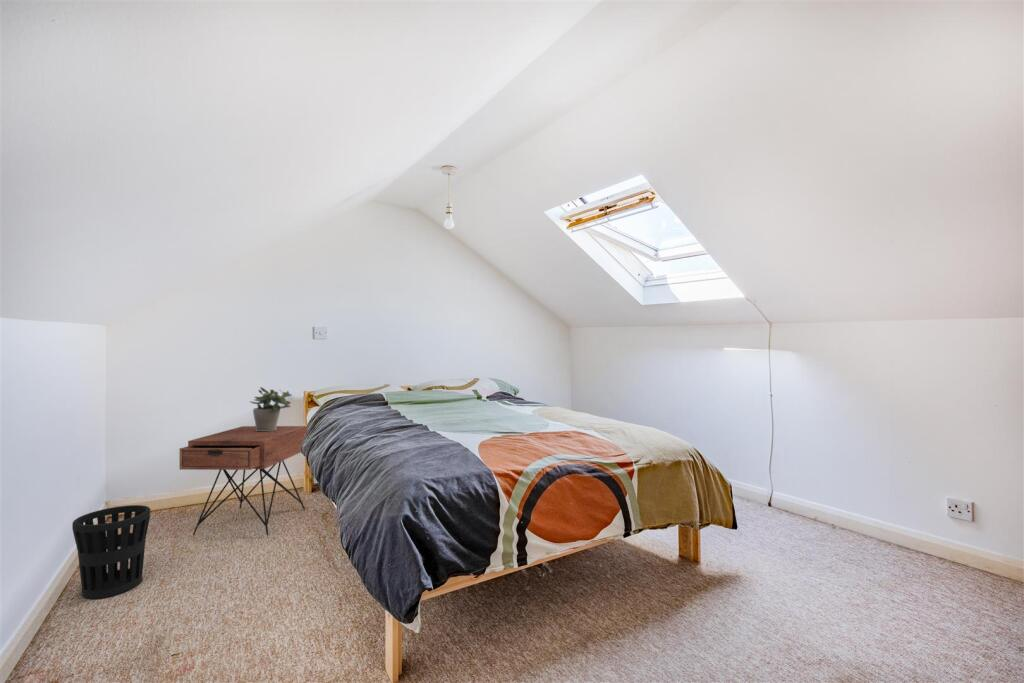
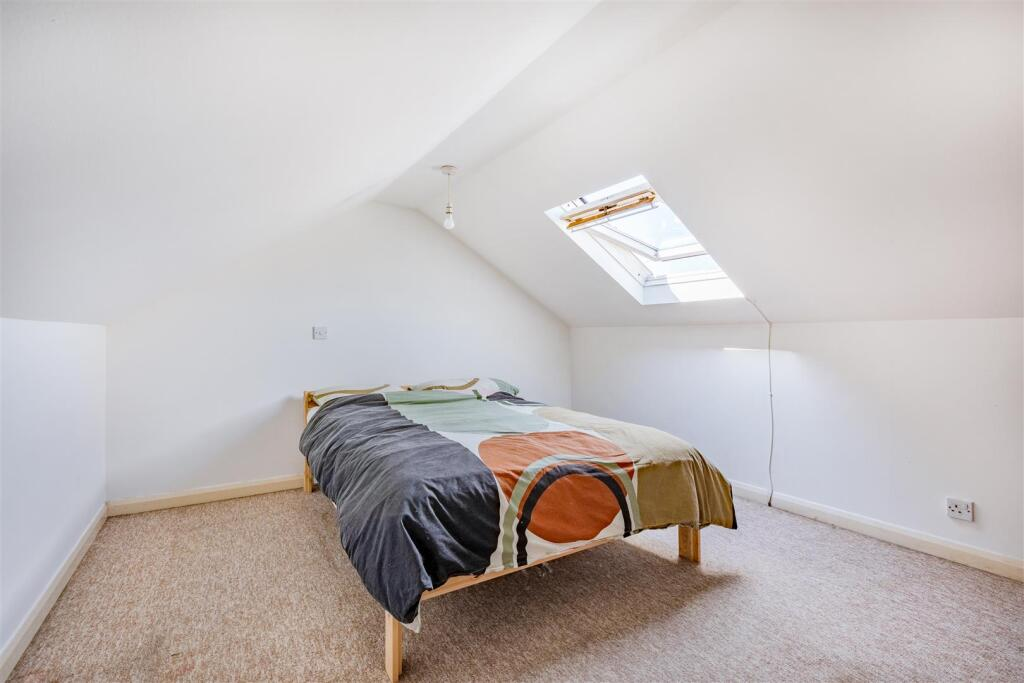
- wastebasket (112, 550)
- nightstand (247, 478)
- potted plant (272, 407)
